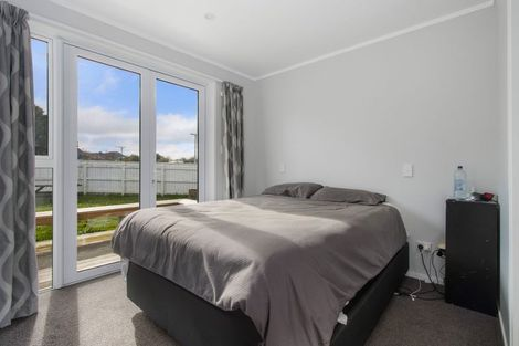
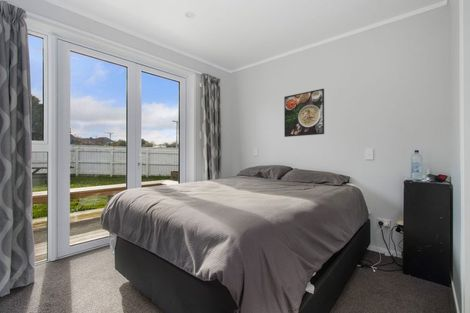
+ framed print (303, 114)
